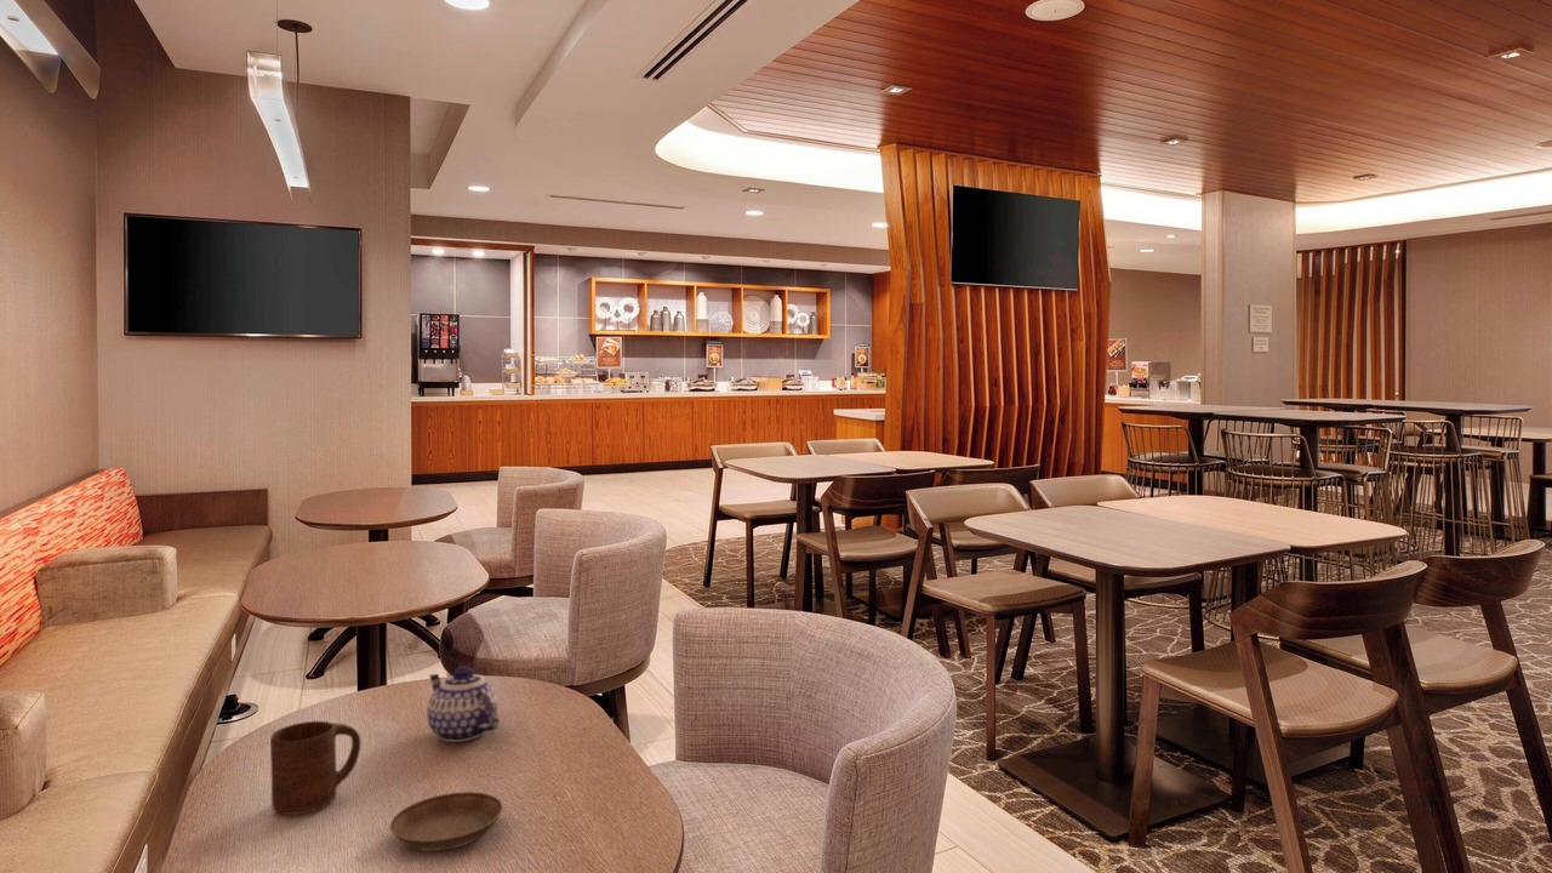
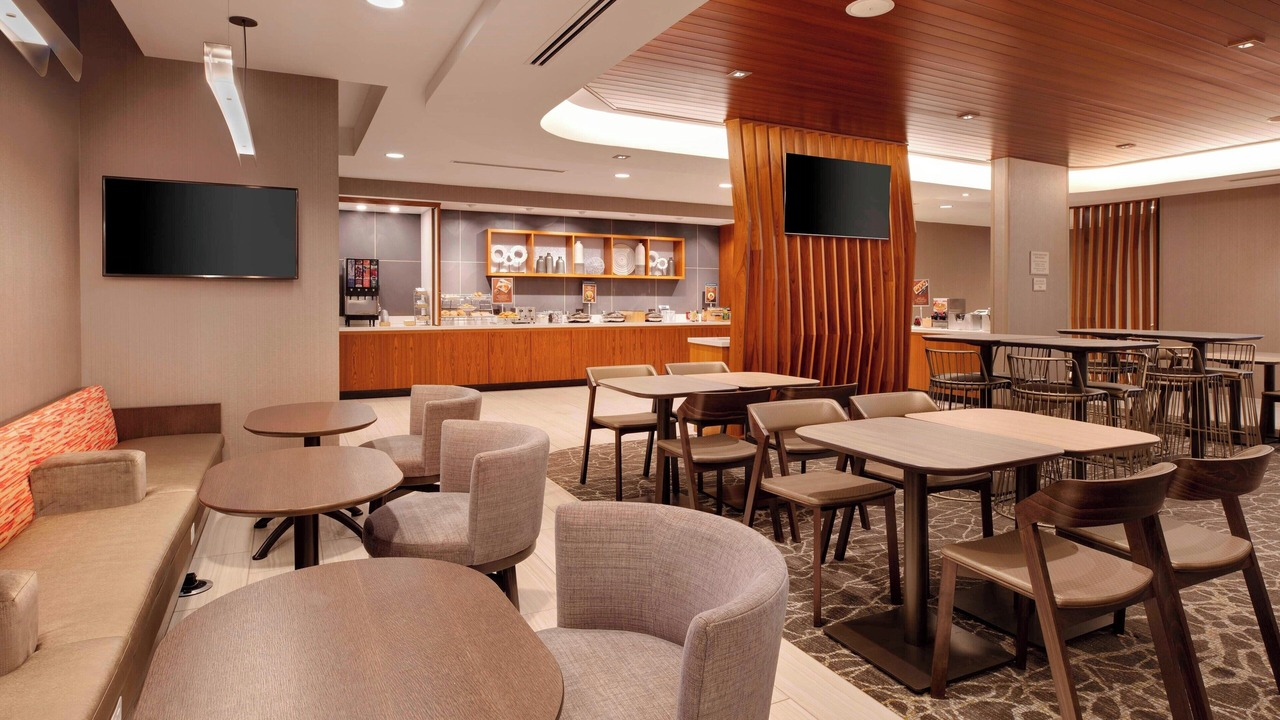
- teapot (462, 700)
- saucer (447, 823)
- cup (312, 763)
